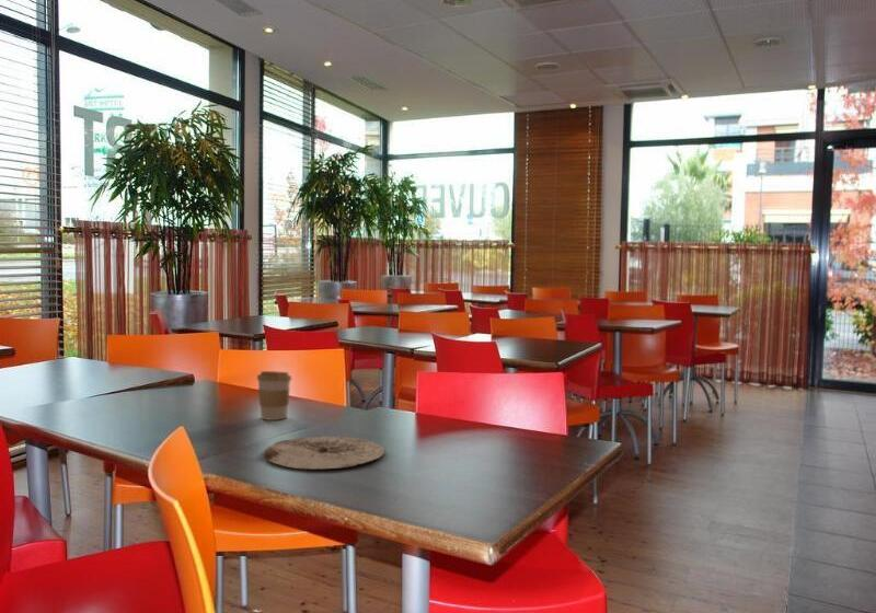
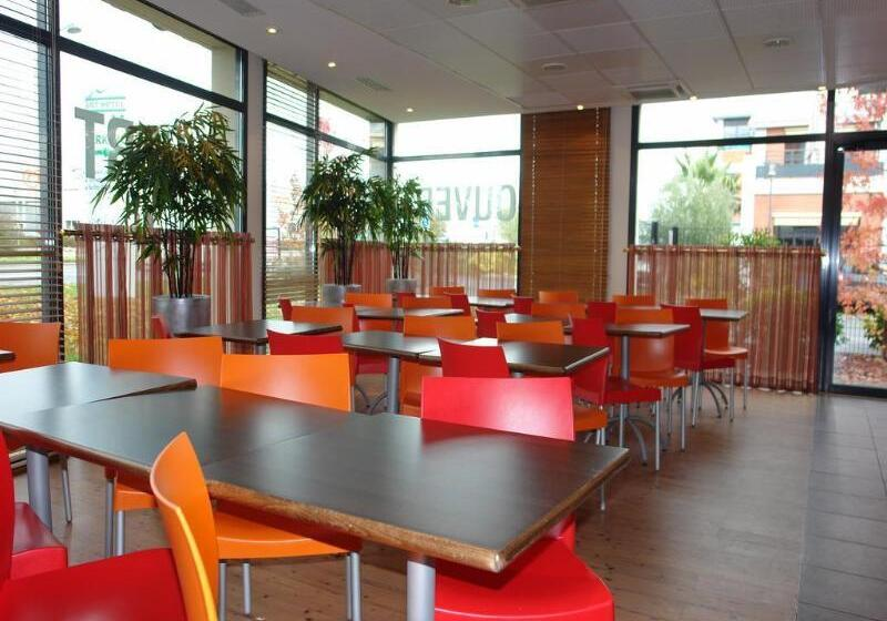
- plate (324, 449)
- coffee cup (274, 393)
